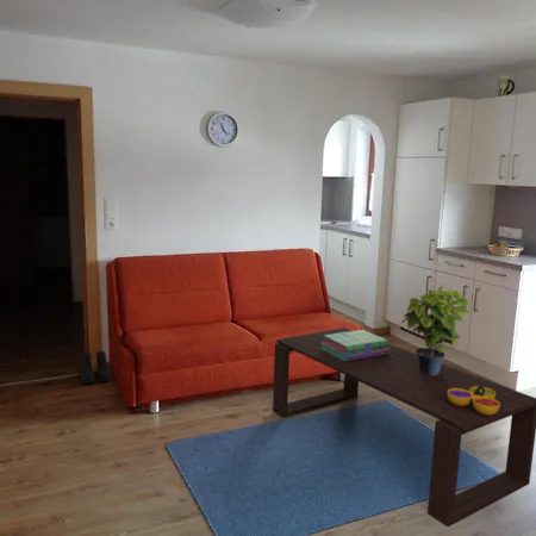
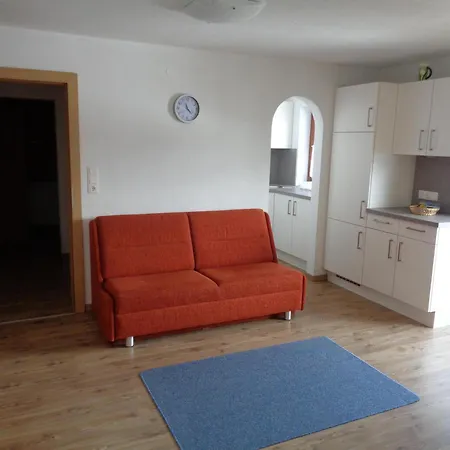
- decorative bowl (478, 398)
- potted plant (434, 328)
- stack of books (355, 344)
- boots (96, 364)
- coffee table (392, 397)
